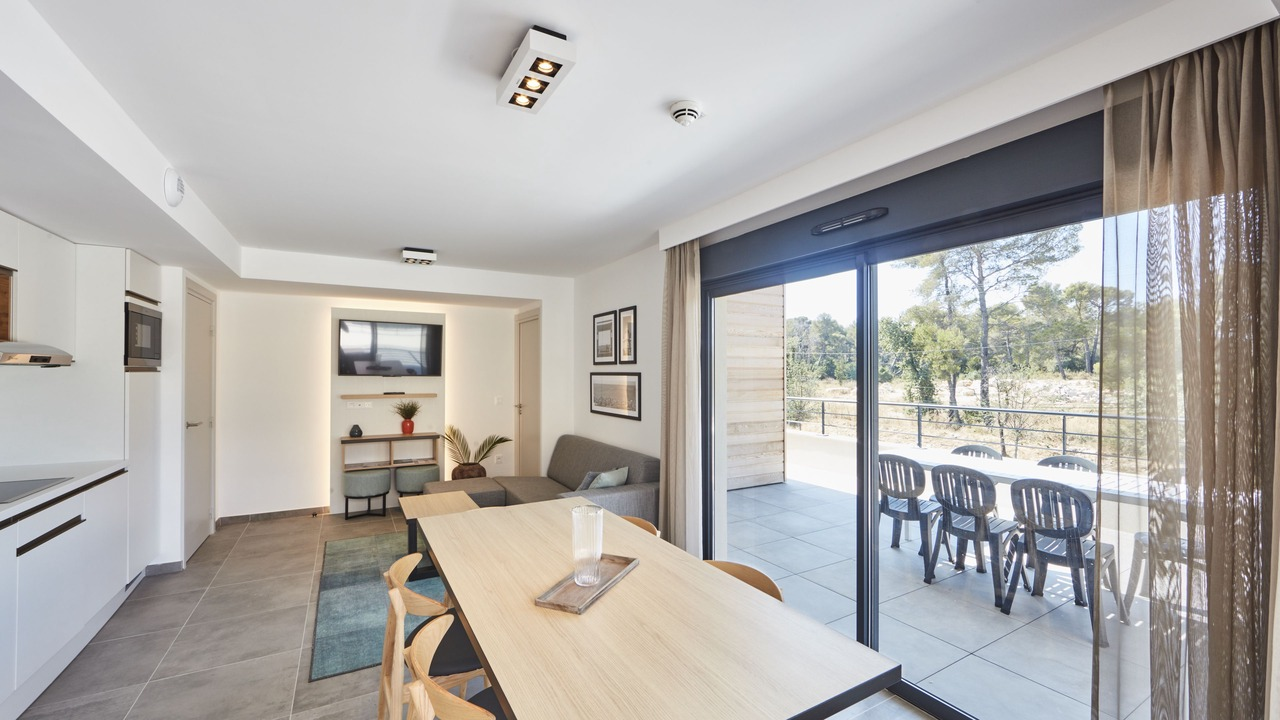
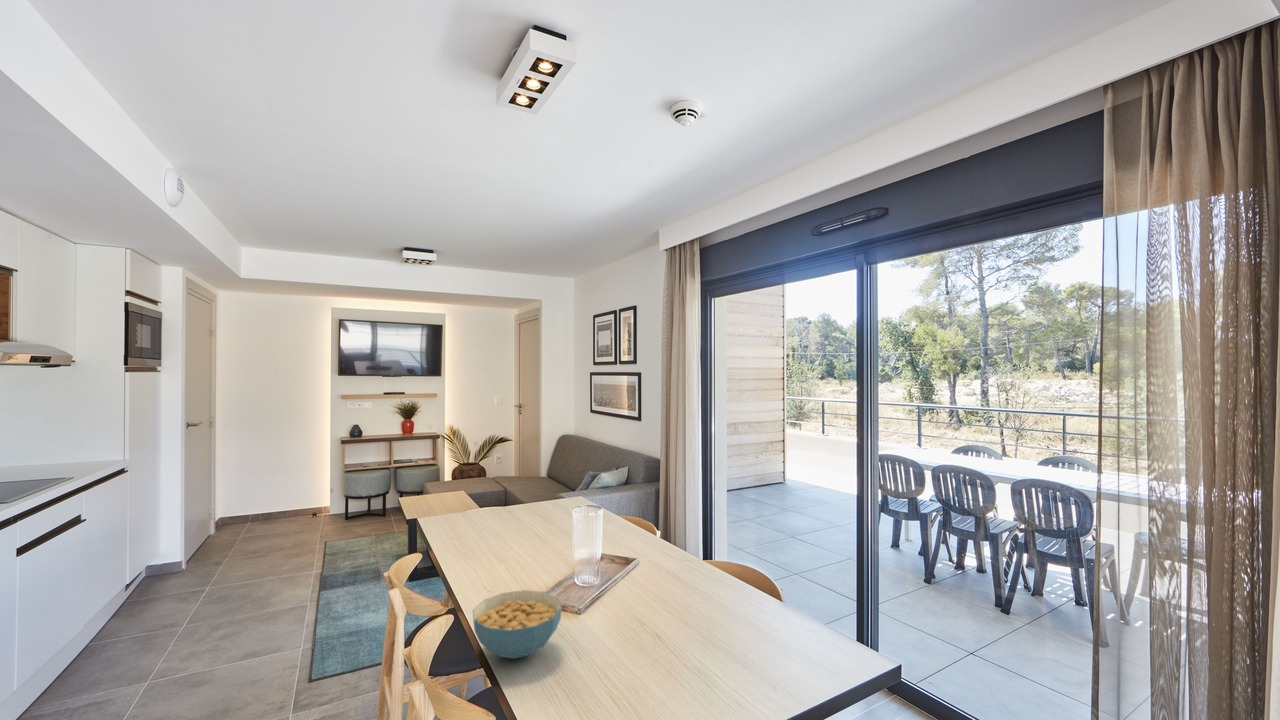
+ cereal bowl (517, 630)
